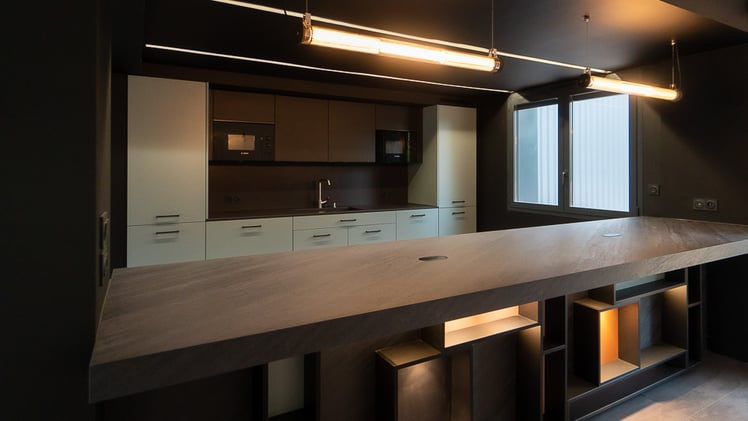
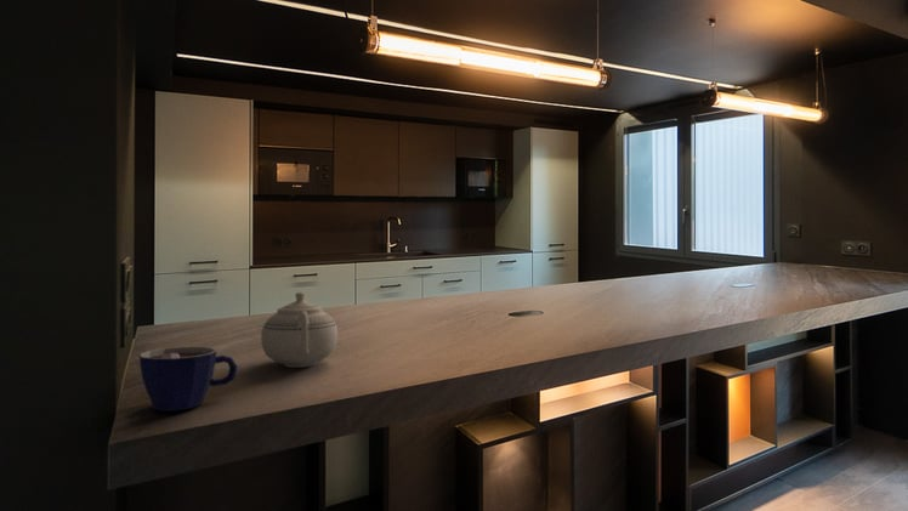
+ cup (191, 376)
+ teapot (300, 328)
